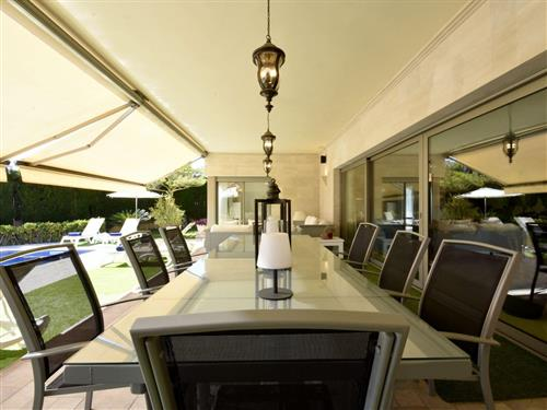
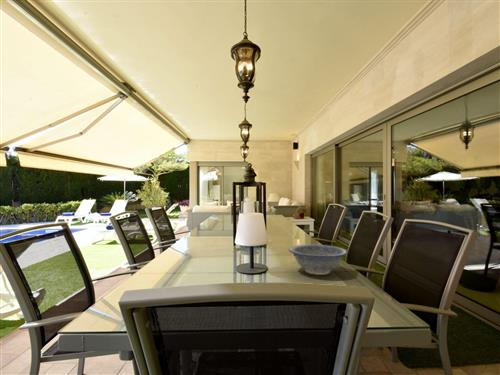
+ decorative bowl (317, 260)
